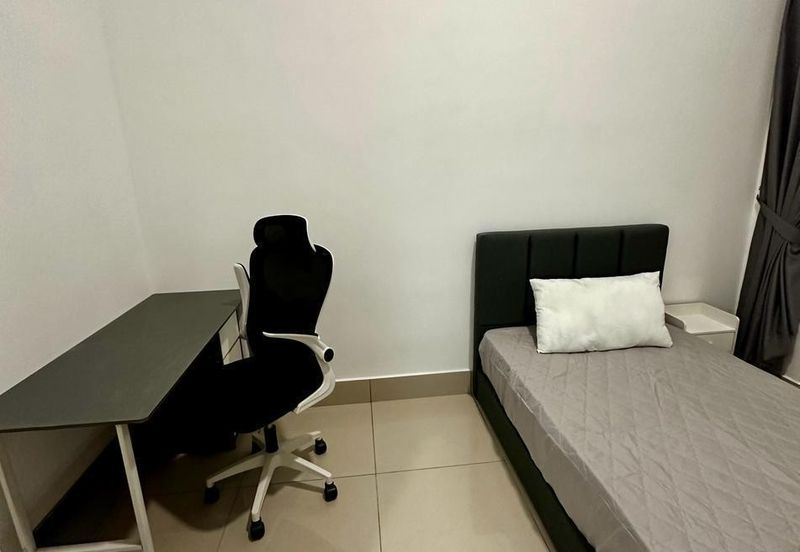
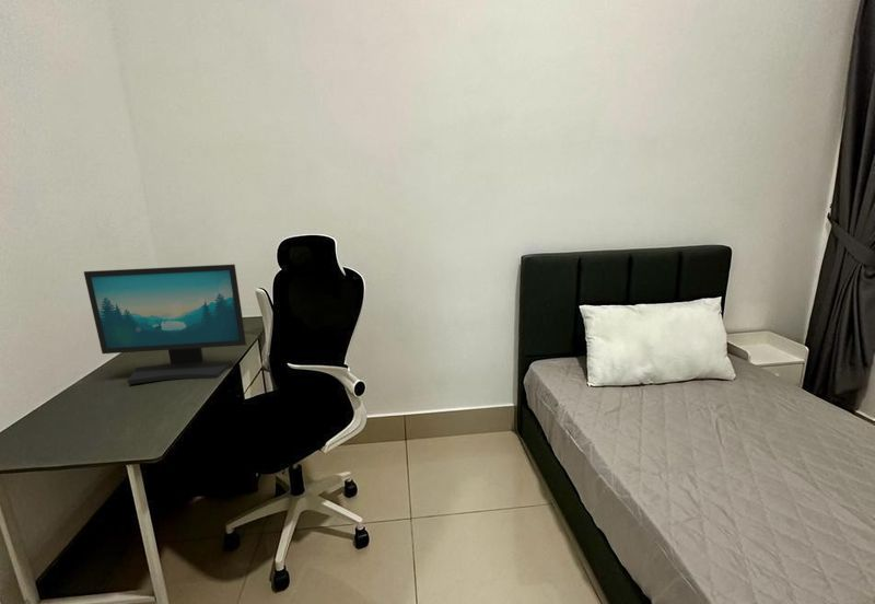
+ computer monitor (171, 322)
